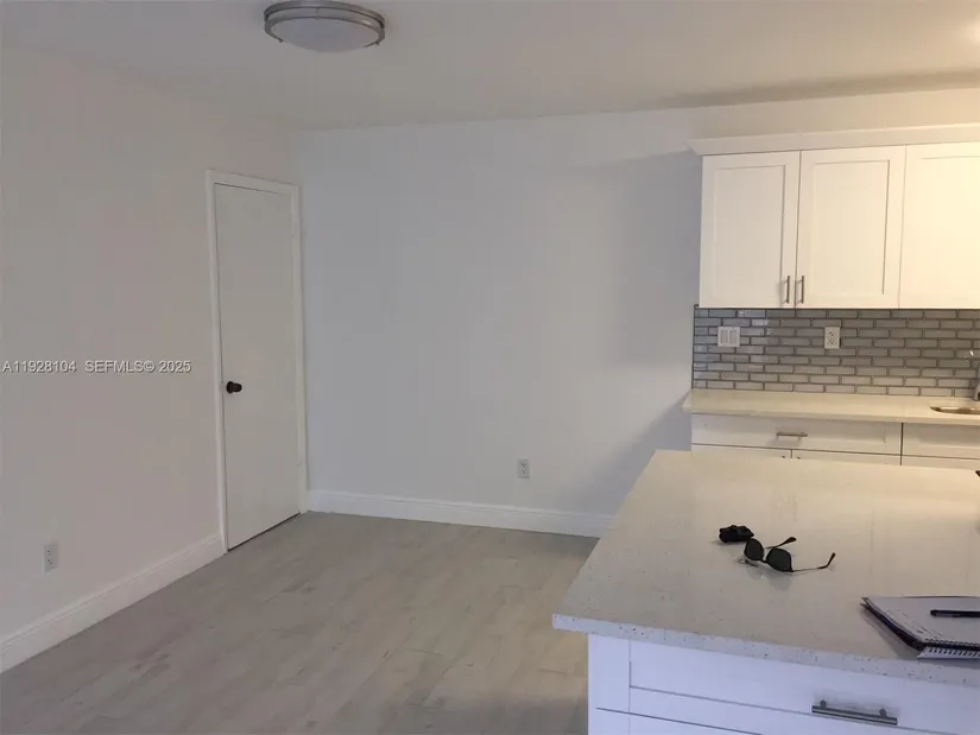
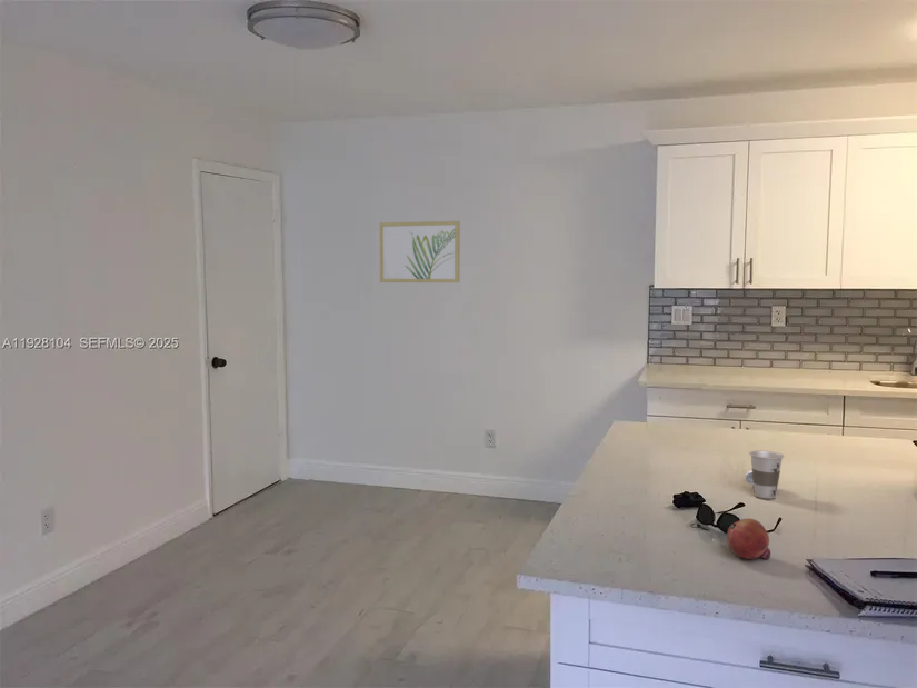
+ wall art (419, 252)
+ cup (764, 472)
+ fruit (749, 538)
